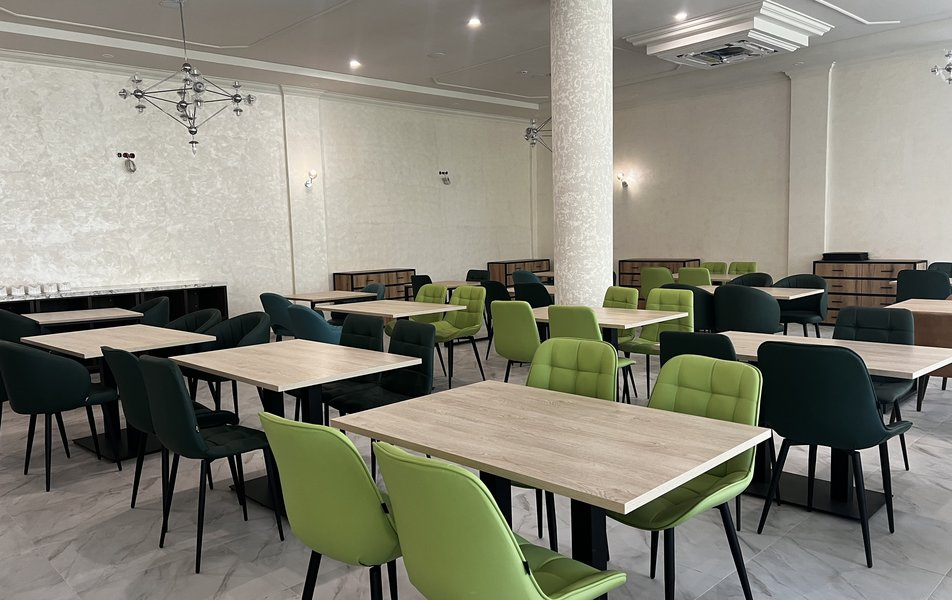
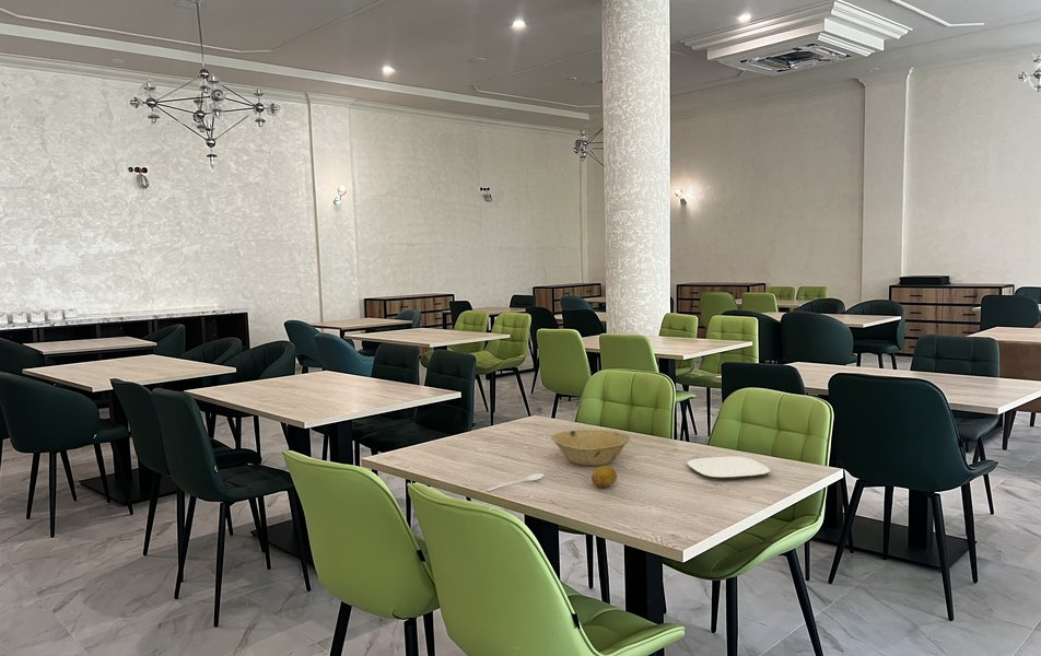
+ fruit (604, 476)
+ bowl (590, 448)
+ plate (727, 468)
+ stirrer (515, 481)
